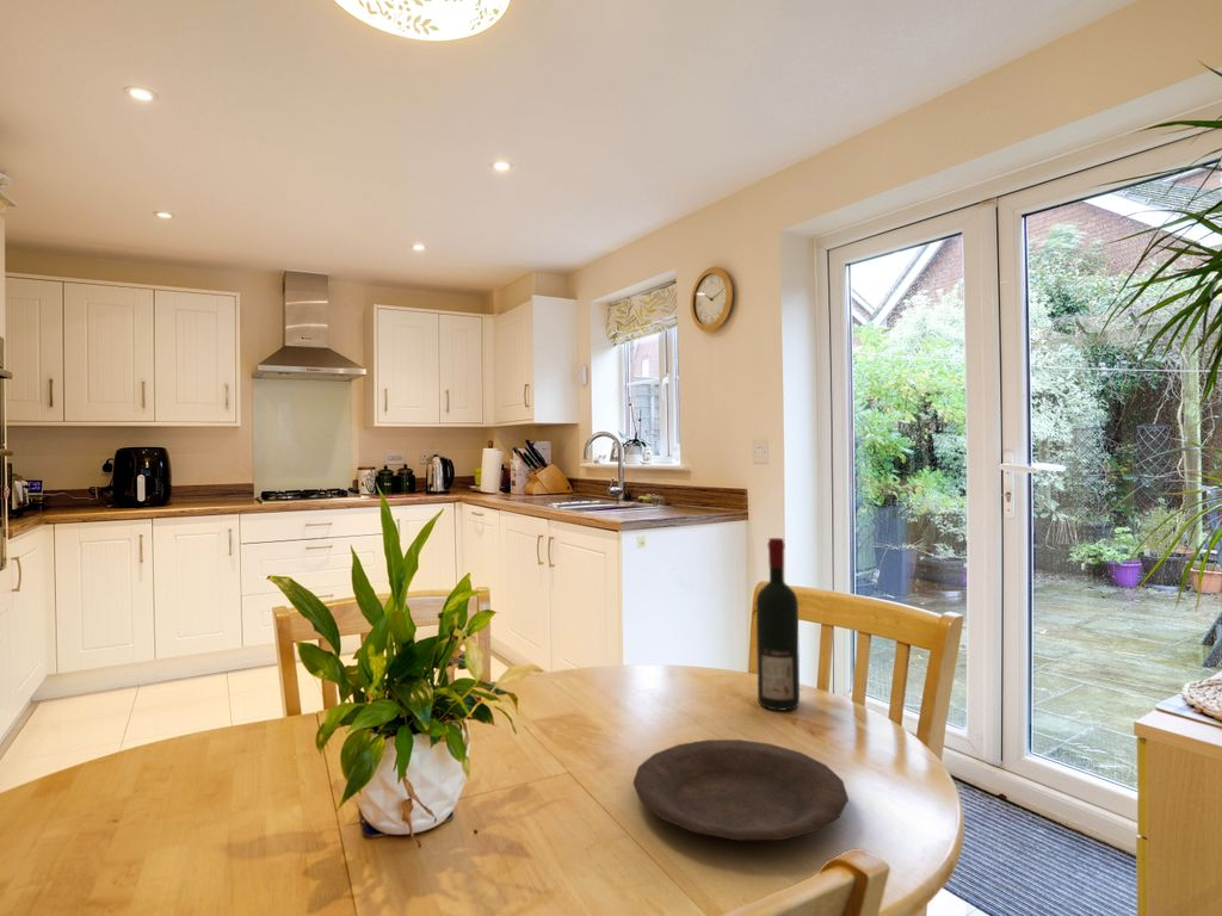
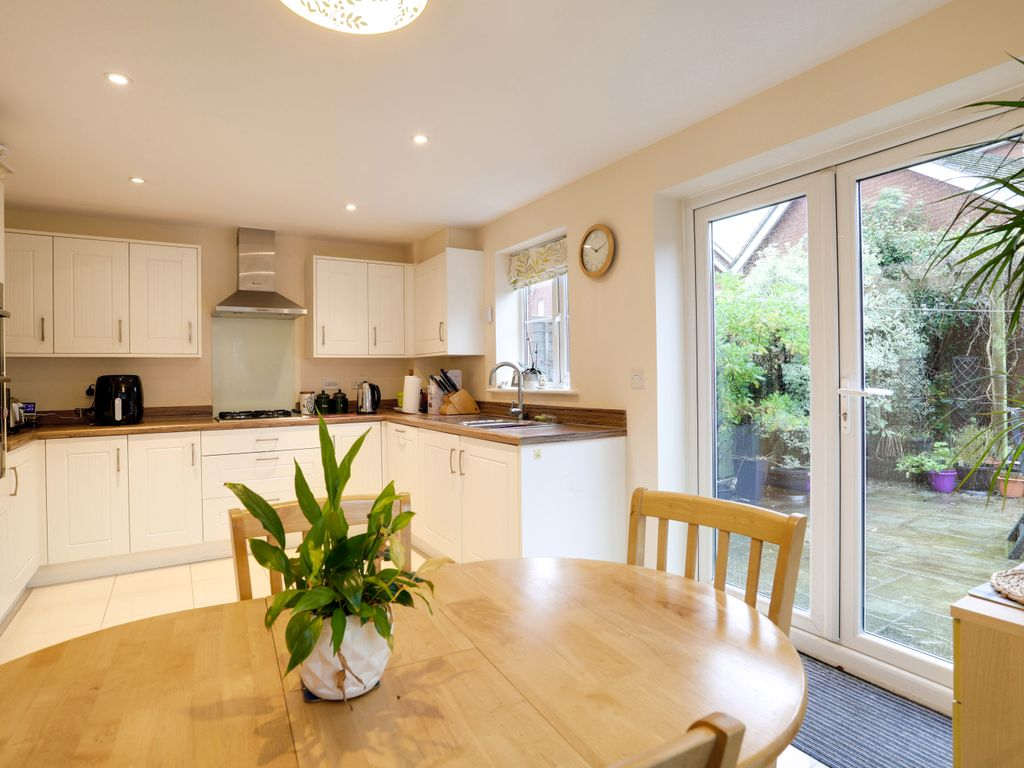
- plate (737, 791)
- alcohol (777, 620)
